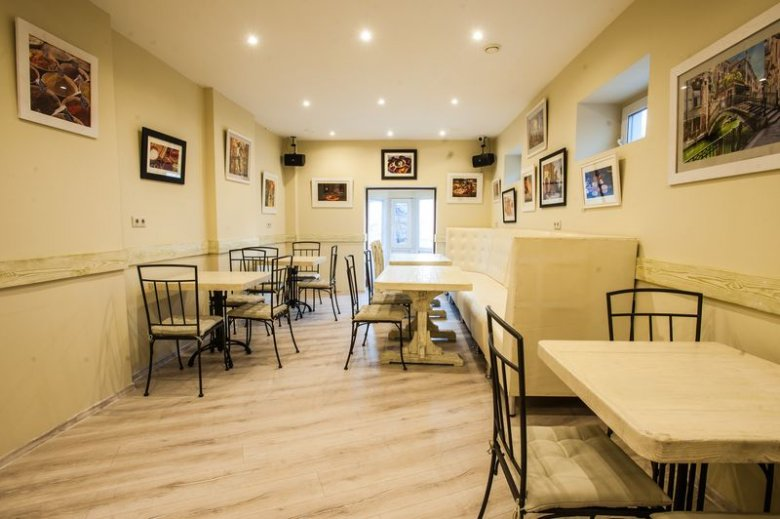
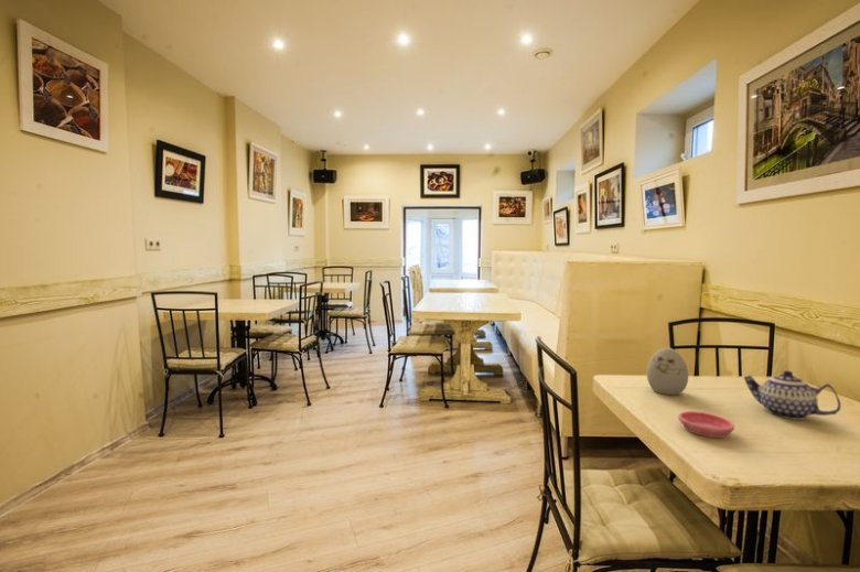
+ teapot (788, 392)
+ decorative egg (667, 369)
+ saucer (705, 424)
